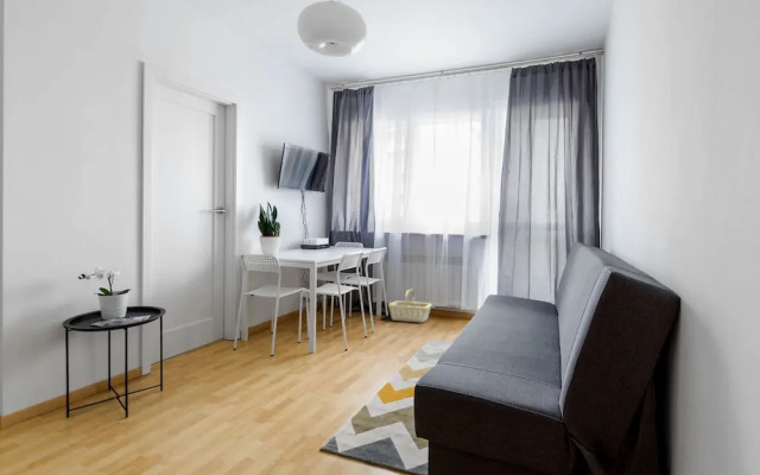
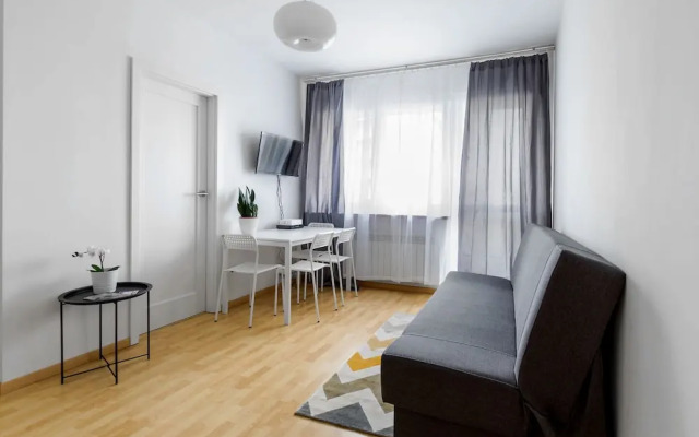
- basket (410, 304)
